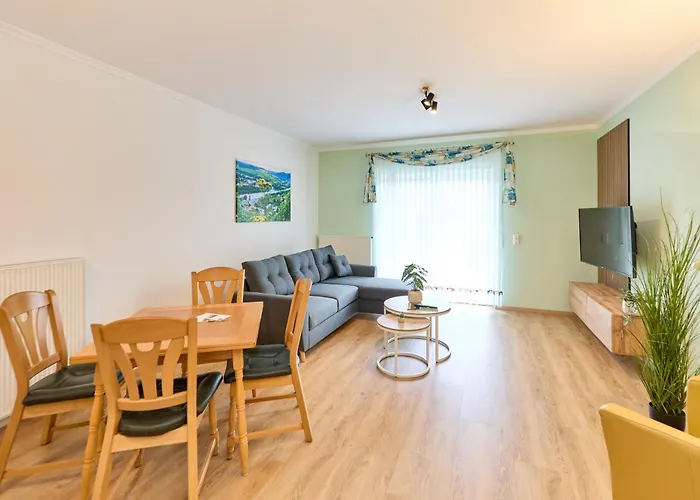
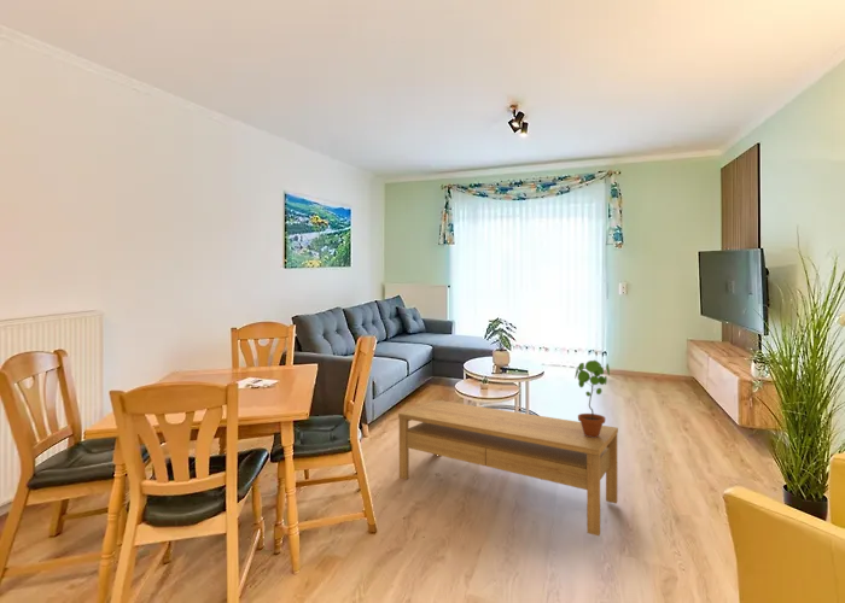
+ coffee table (501, 455)
+ potted plant (590, 397)
